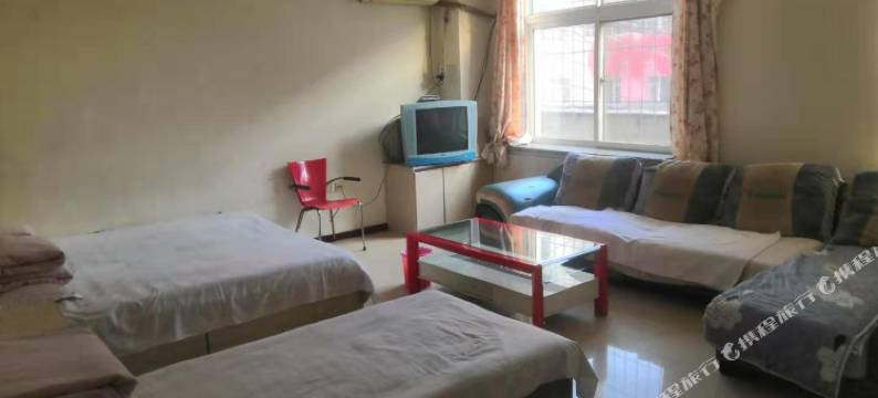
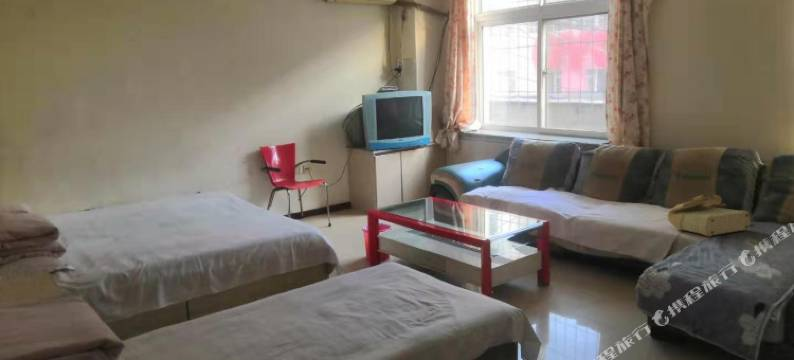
+ handbag (707, 212)
